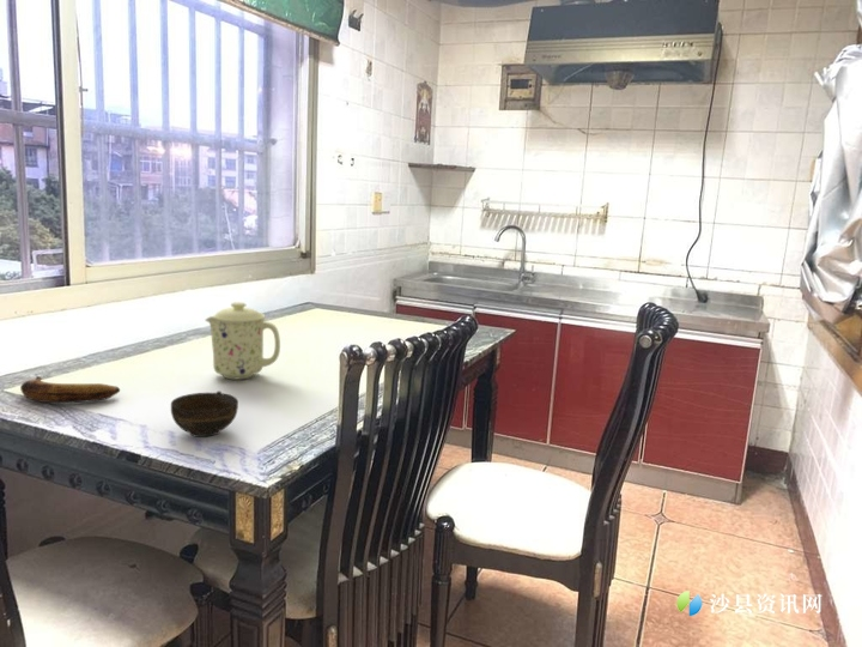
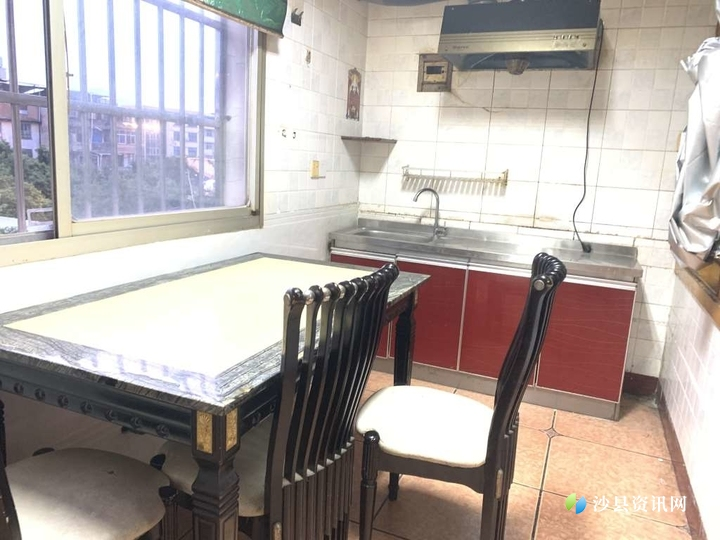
- mug (242, 339)
- cup (207, 415)
- banana (67, 388)
